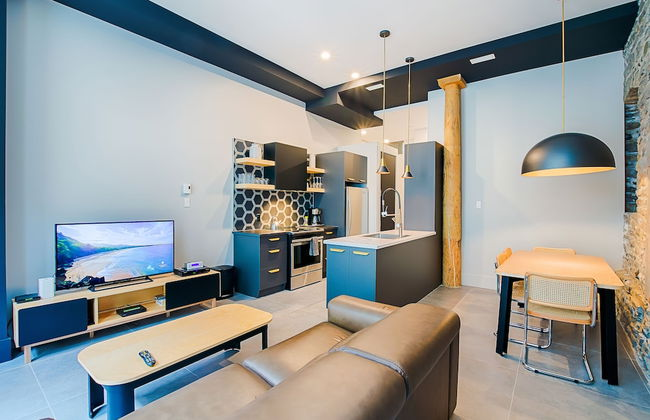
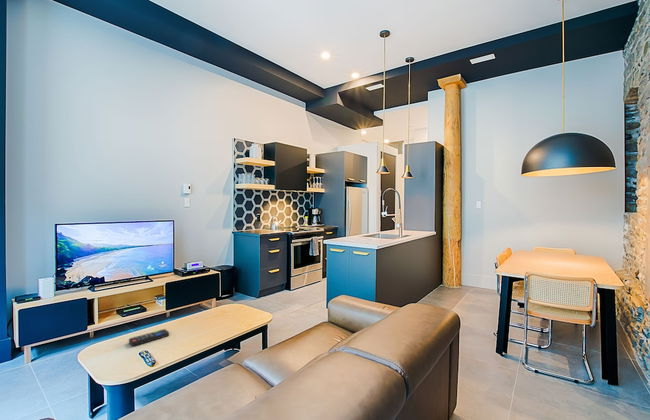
+ remote control (149, 336)
